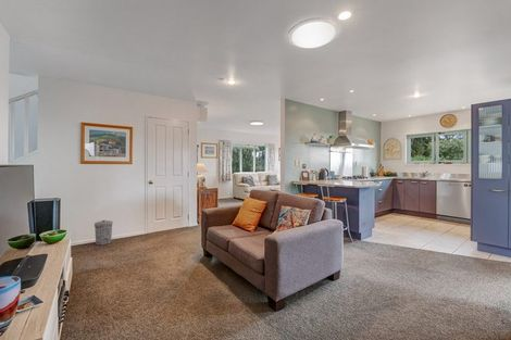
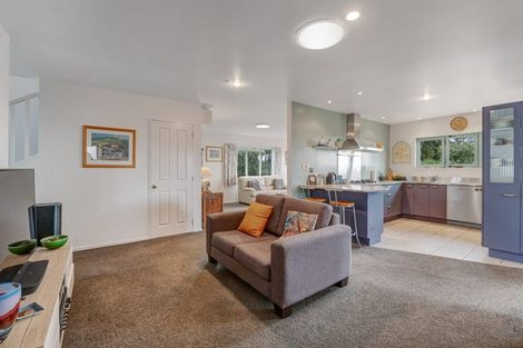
- trash can (103, 231)
